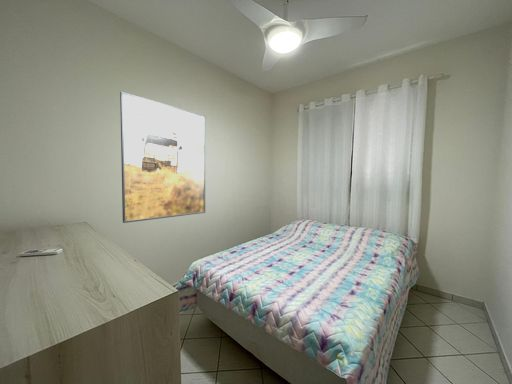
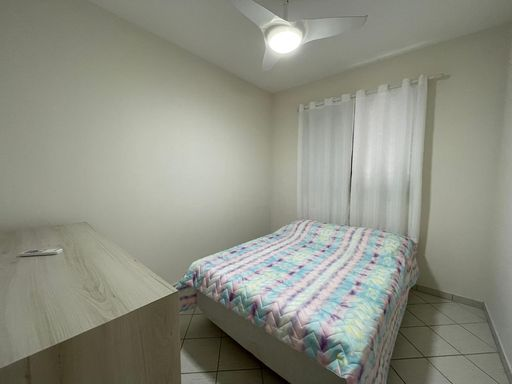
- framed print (169, 162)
